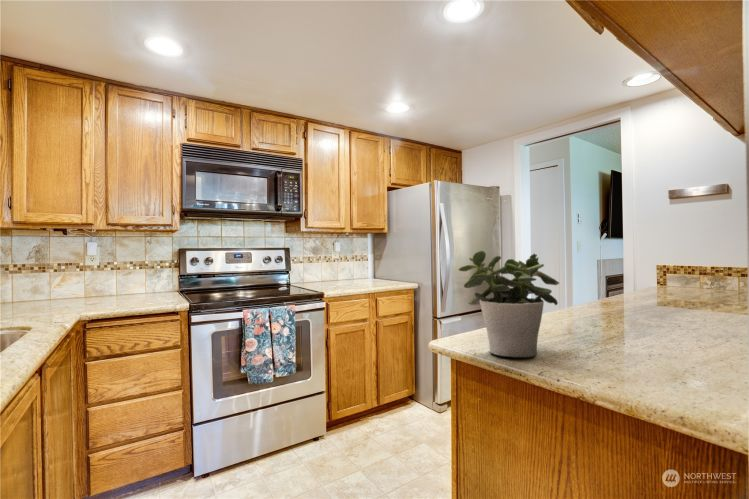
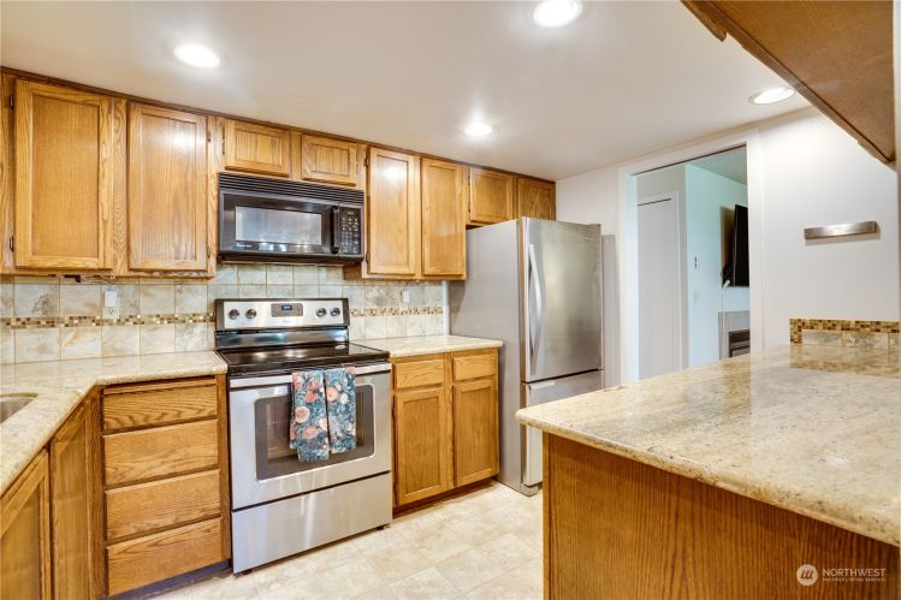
- potted plant (505, 299)
